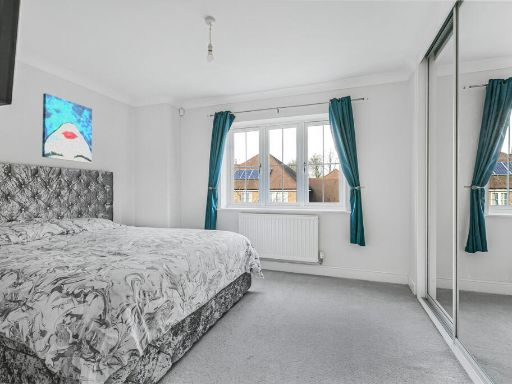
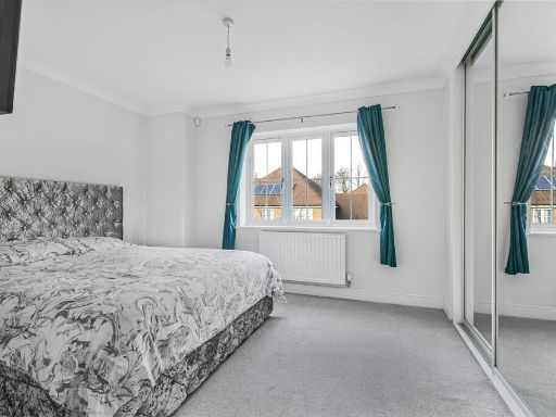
- wall art (69, 131)
